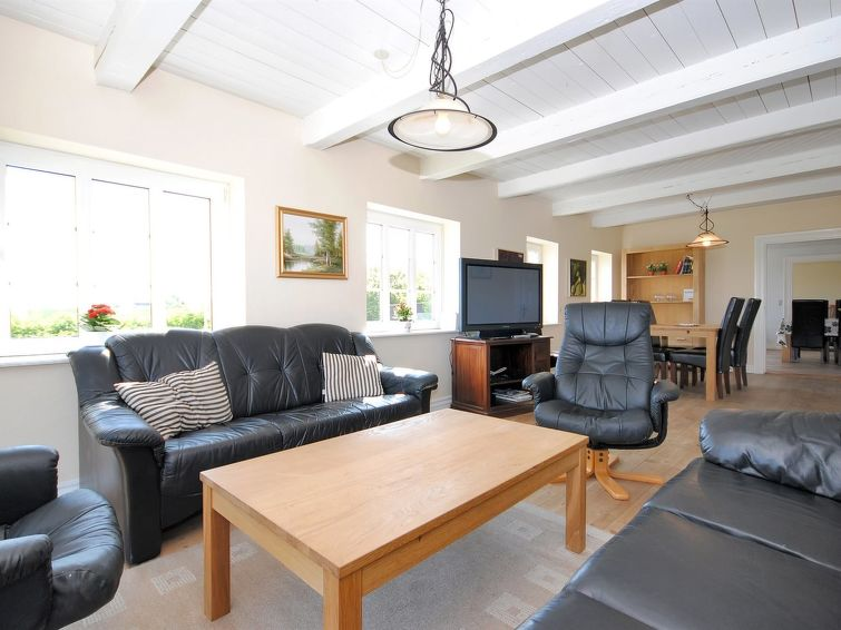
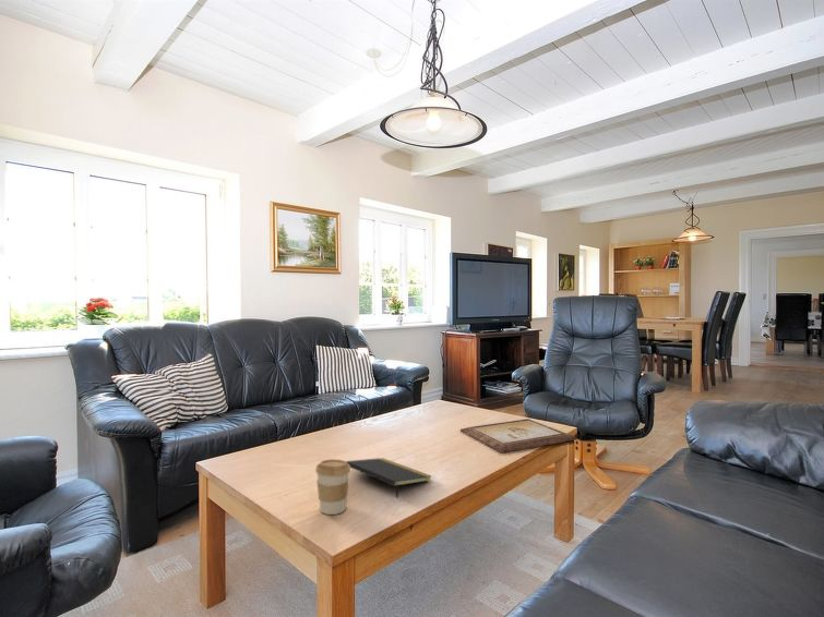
+ picture frame (516, 432)
+ notepad (387, 470)
+ coffee cup (333, 484)
